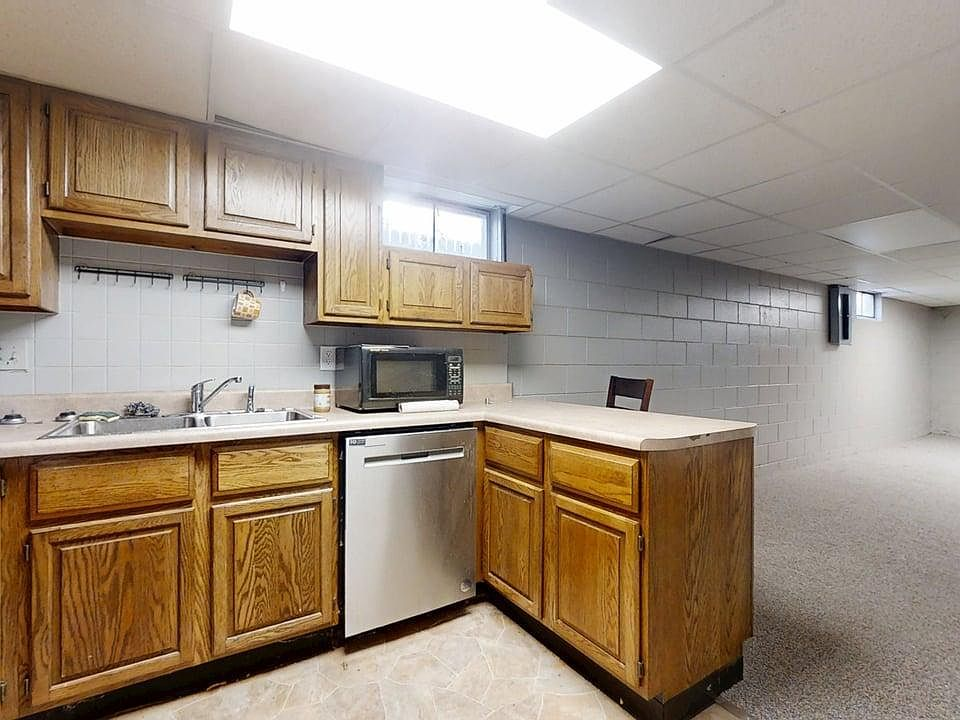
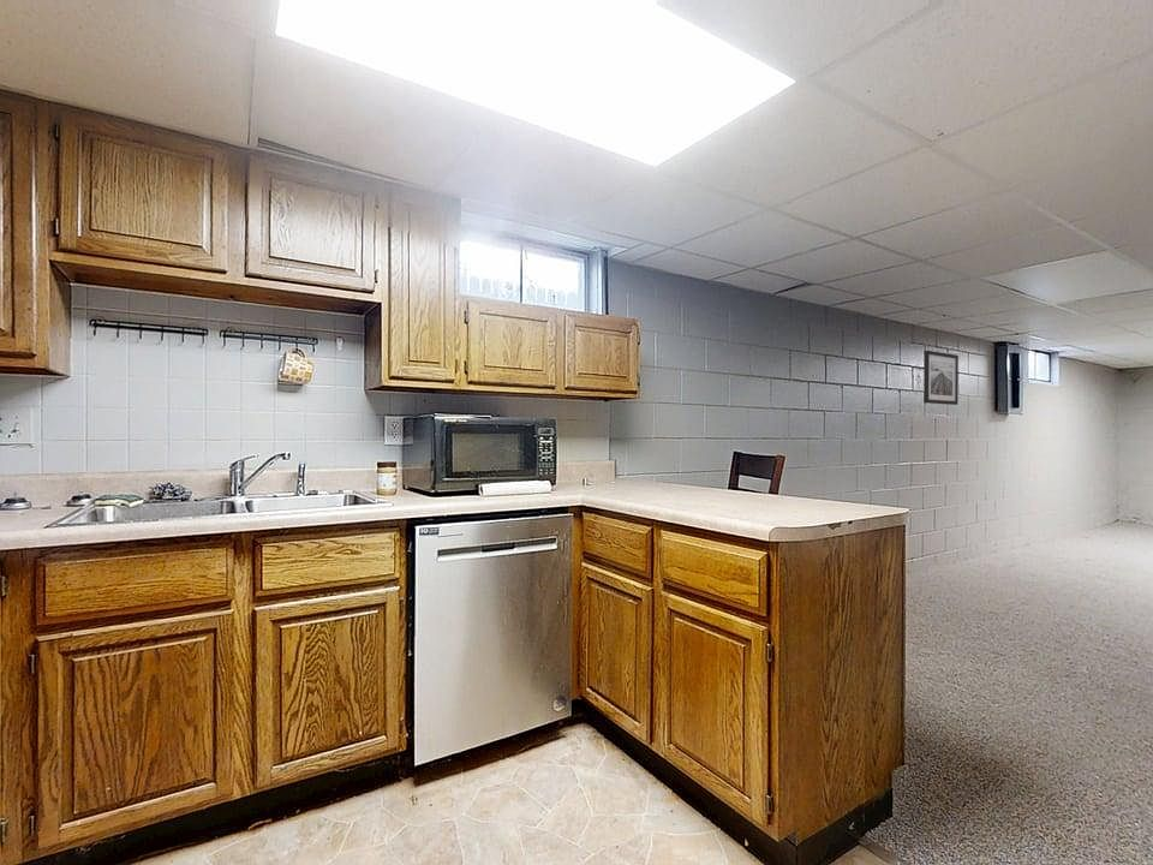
+ wall art (940, 377)
